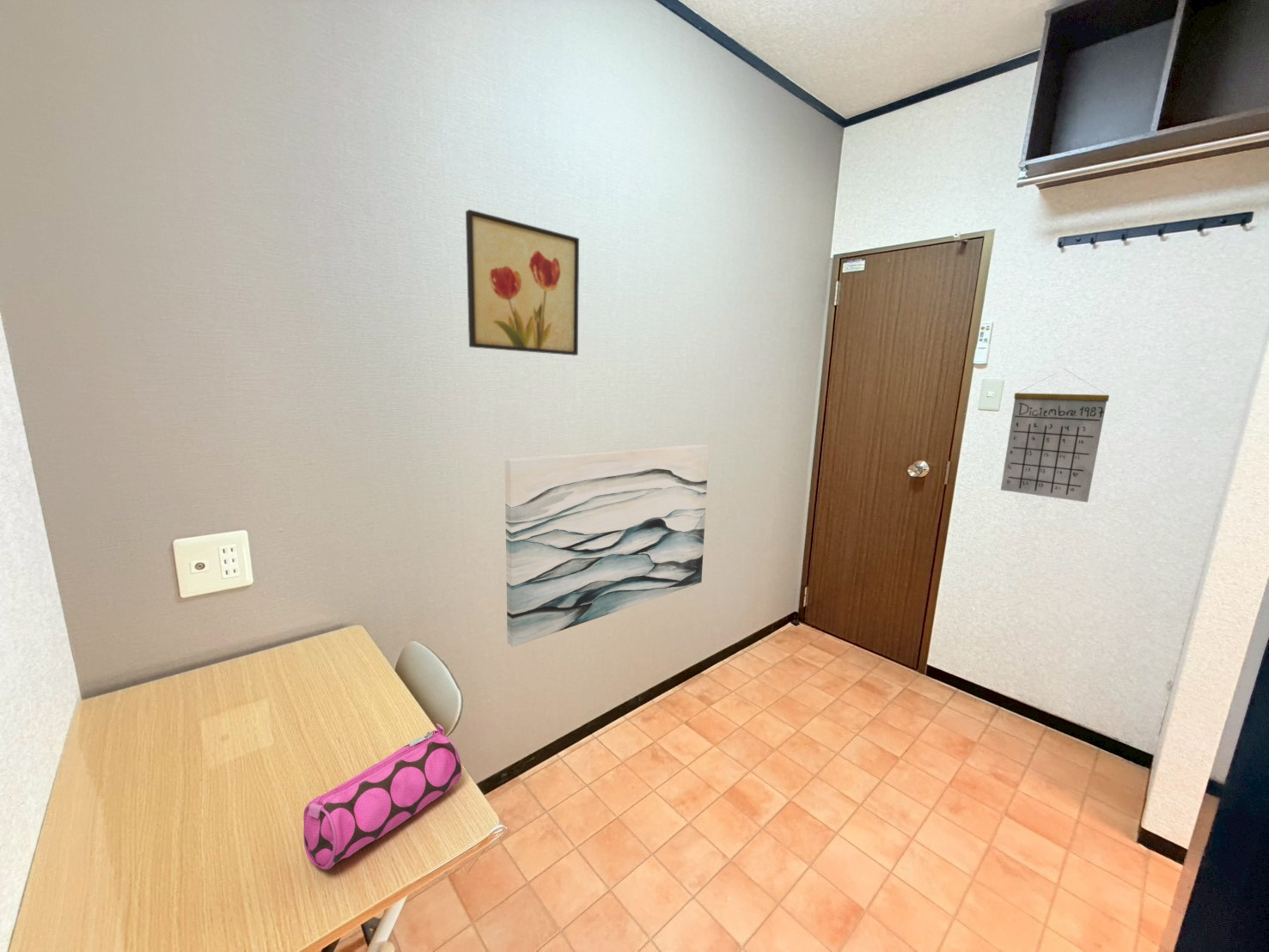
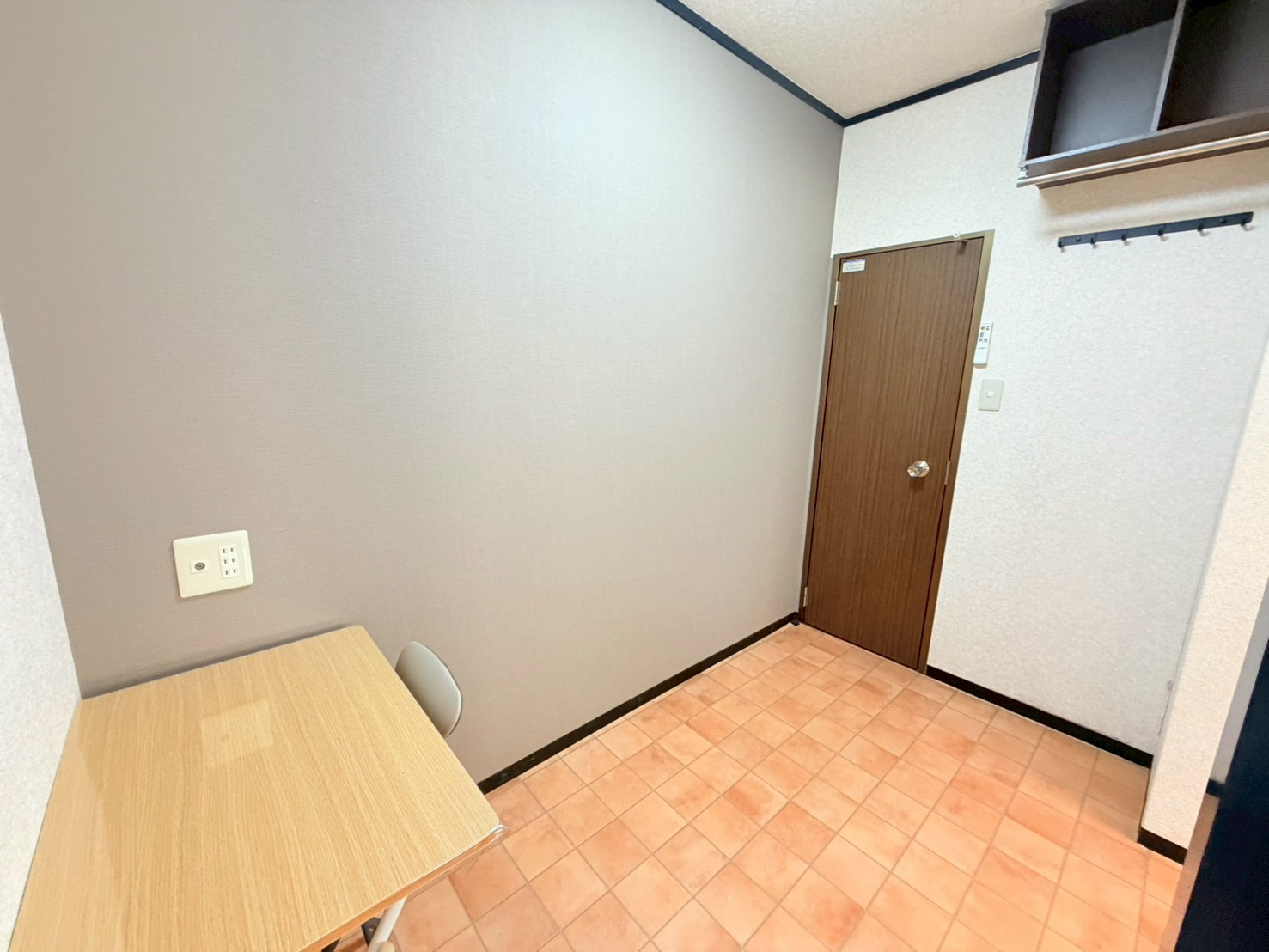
- calendar (1052, 433)
- wall art (525, 290)
- pencil case (386, 790)
- wall art (620, 531)
